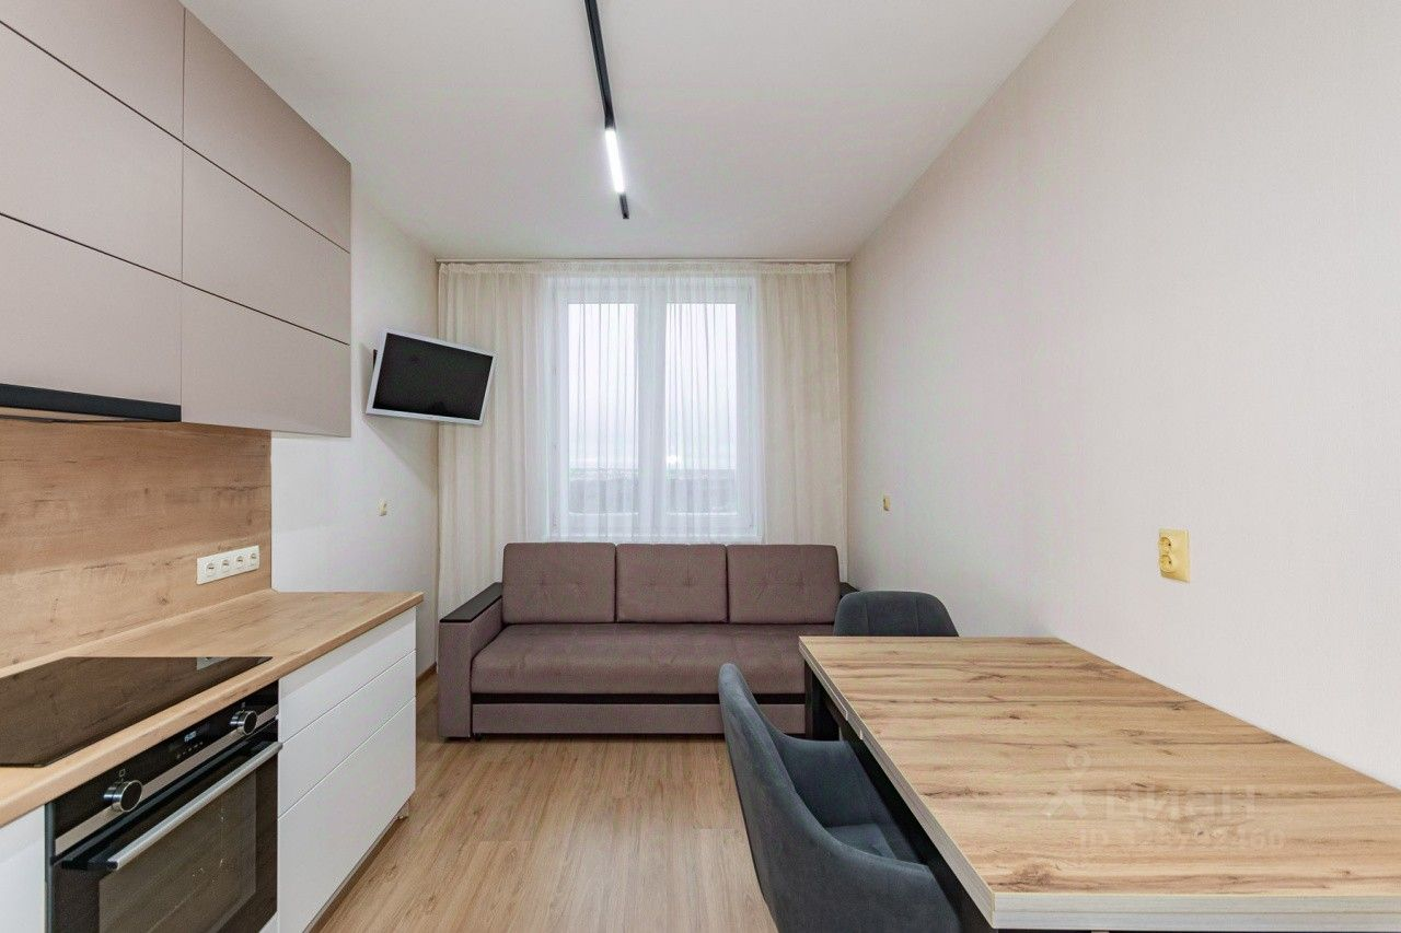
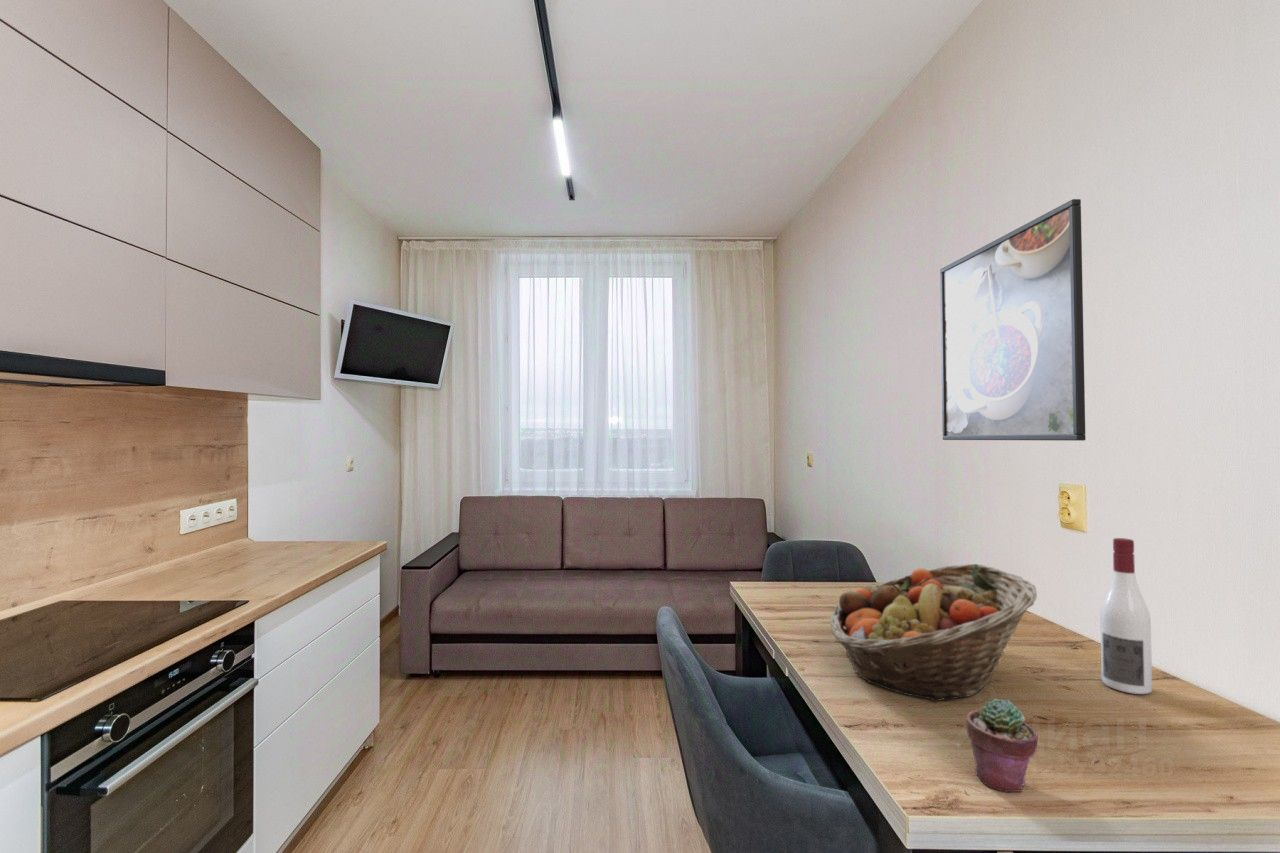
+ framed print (1000, 339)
+ potted succulent (1000, 740)
+ alcohol (1124, 612)
+ fruit basket (924, 619)
